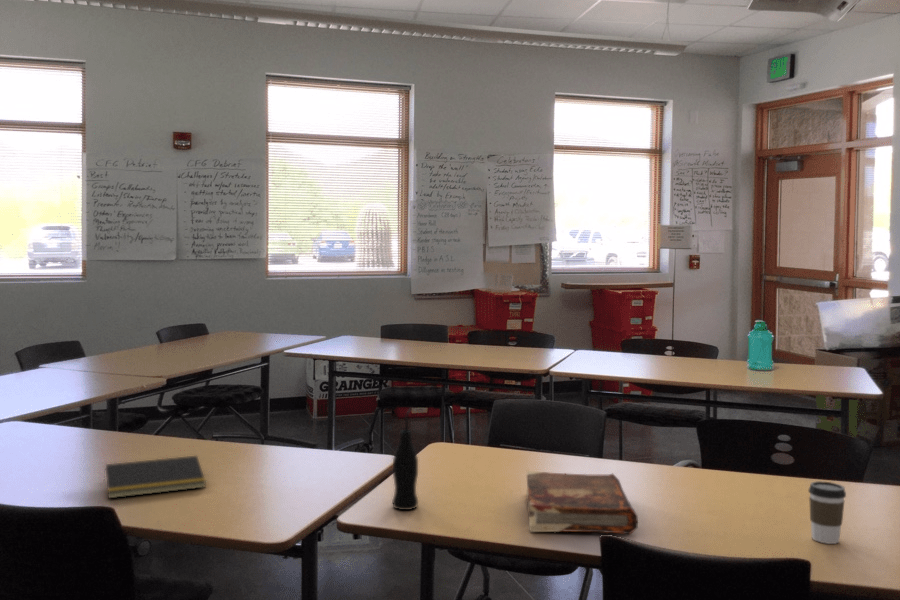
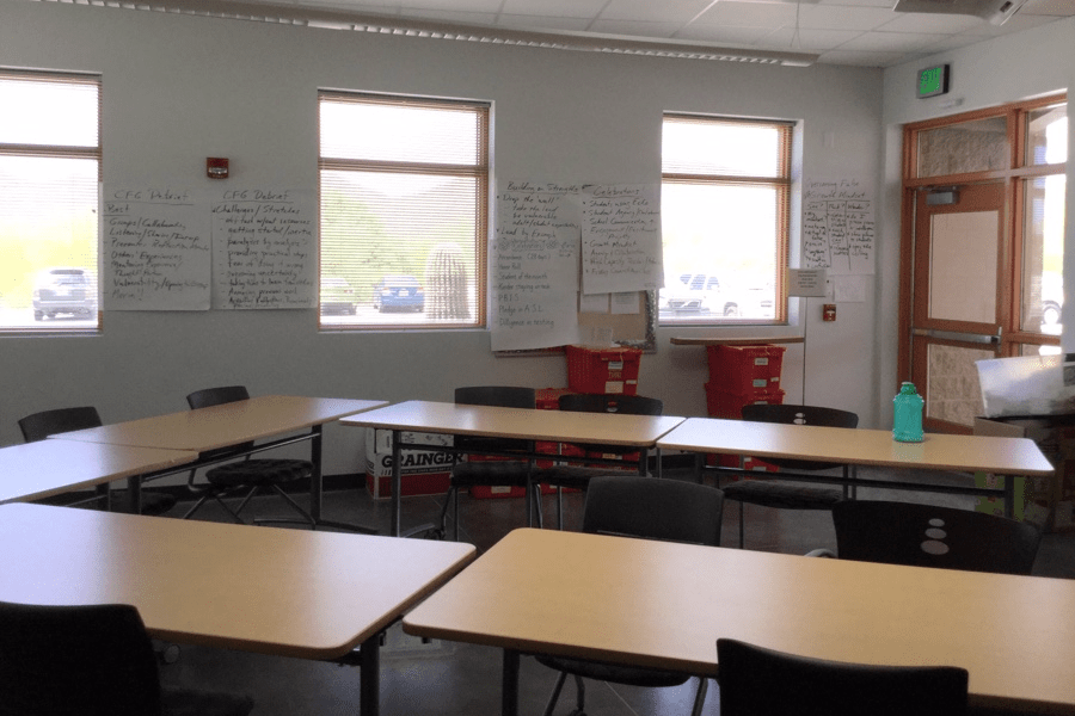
- notepad (155, 475)
- bottle (406, 458)
- coffee cup (826, 512)
- book (577, 500)
